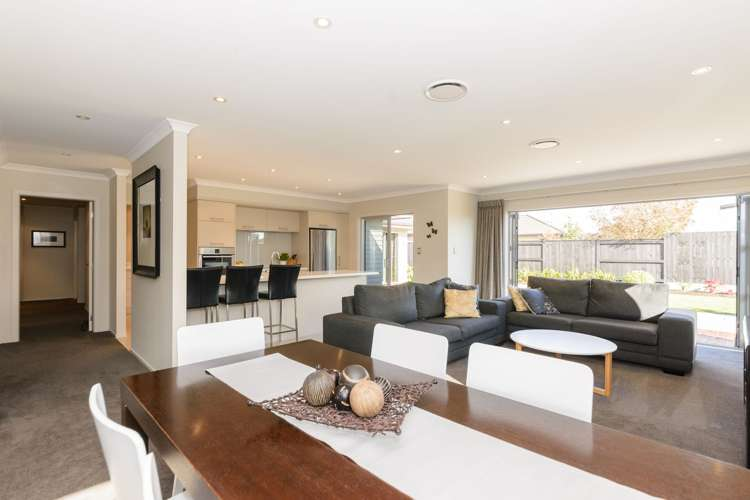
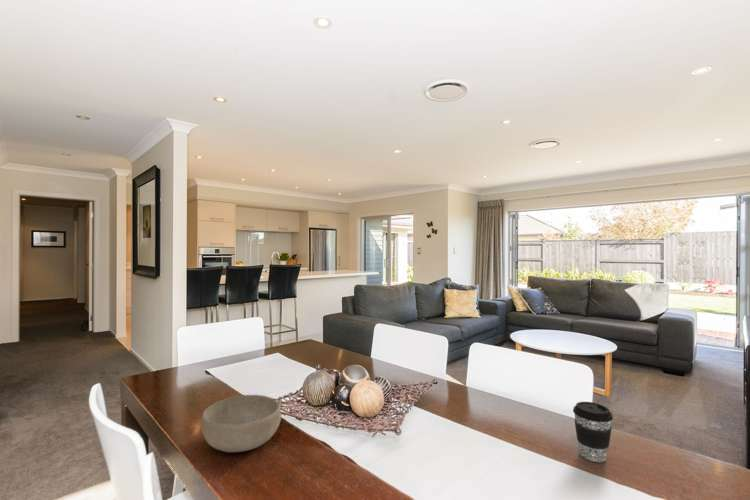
+ coffee cup (592, 431)
+ bowl (242, 425)
